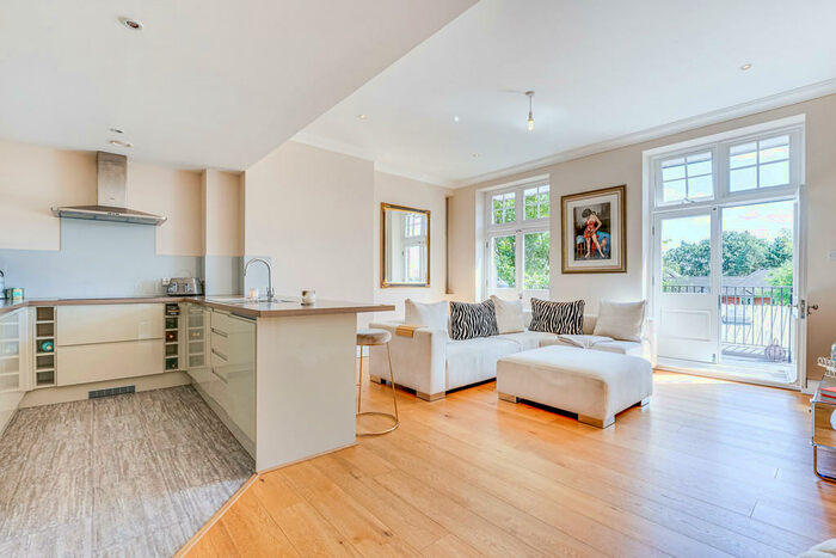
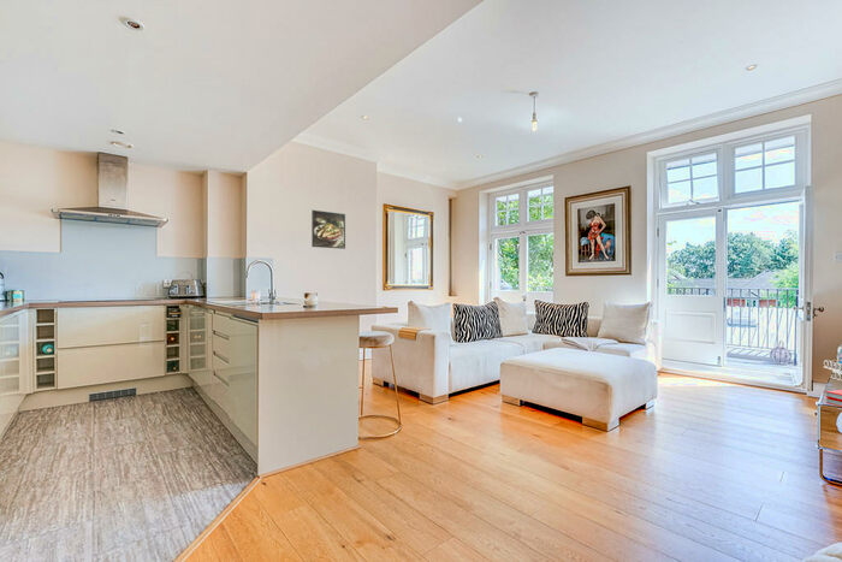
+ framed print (328, 230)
